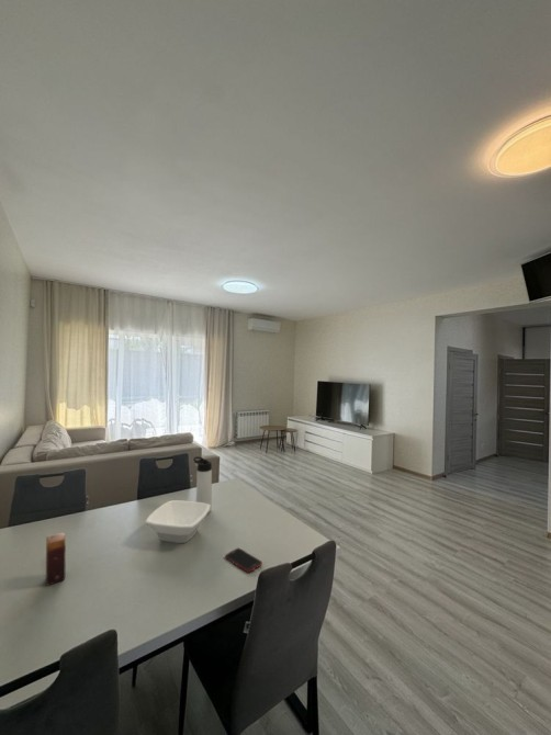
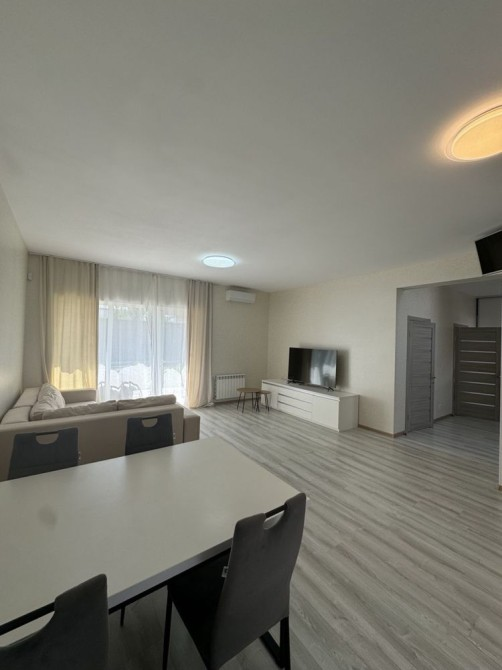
- candle (55, 557)
- bowl (179, 522)
- cell phone (243, 559)
- thermos bottle (201, 484)
